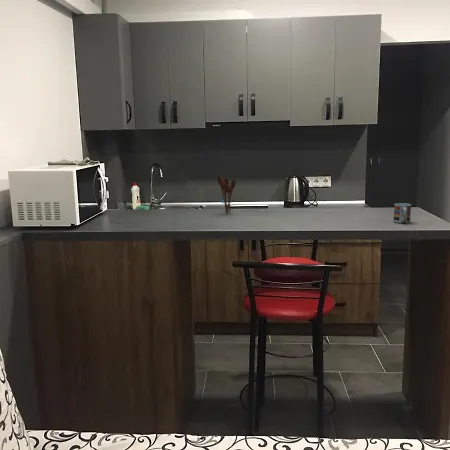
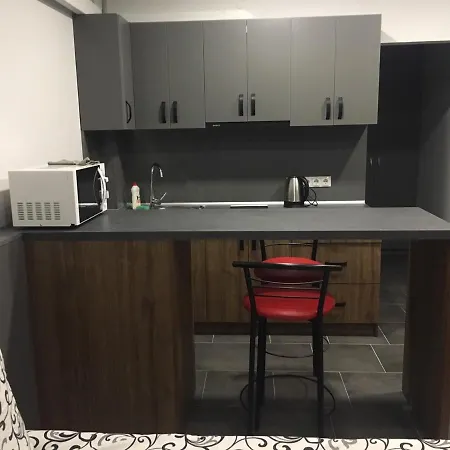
- cup (403, 213)
- utensil holder (225, 194)
